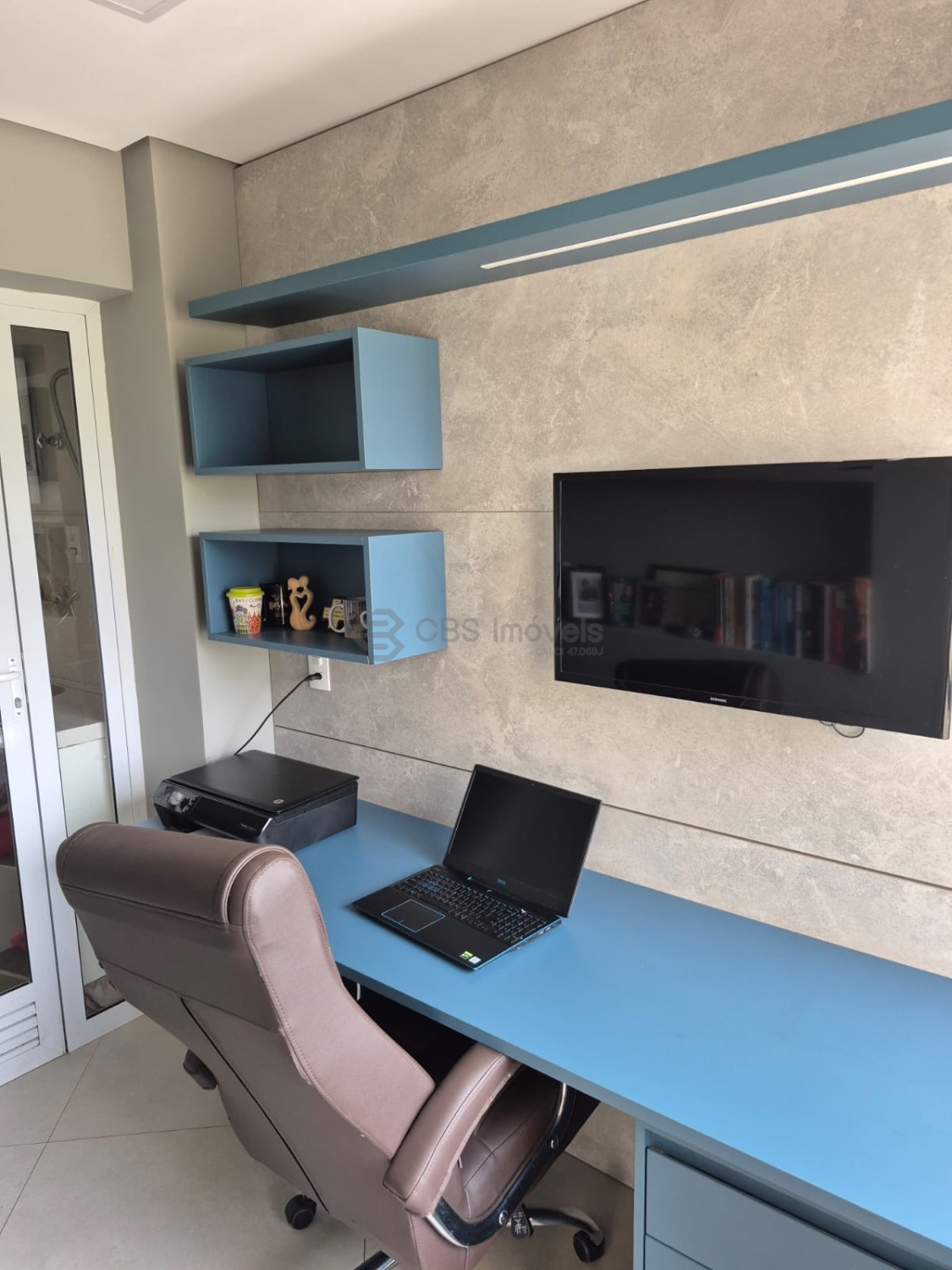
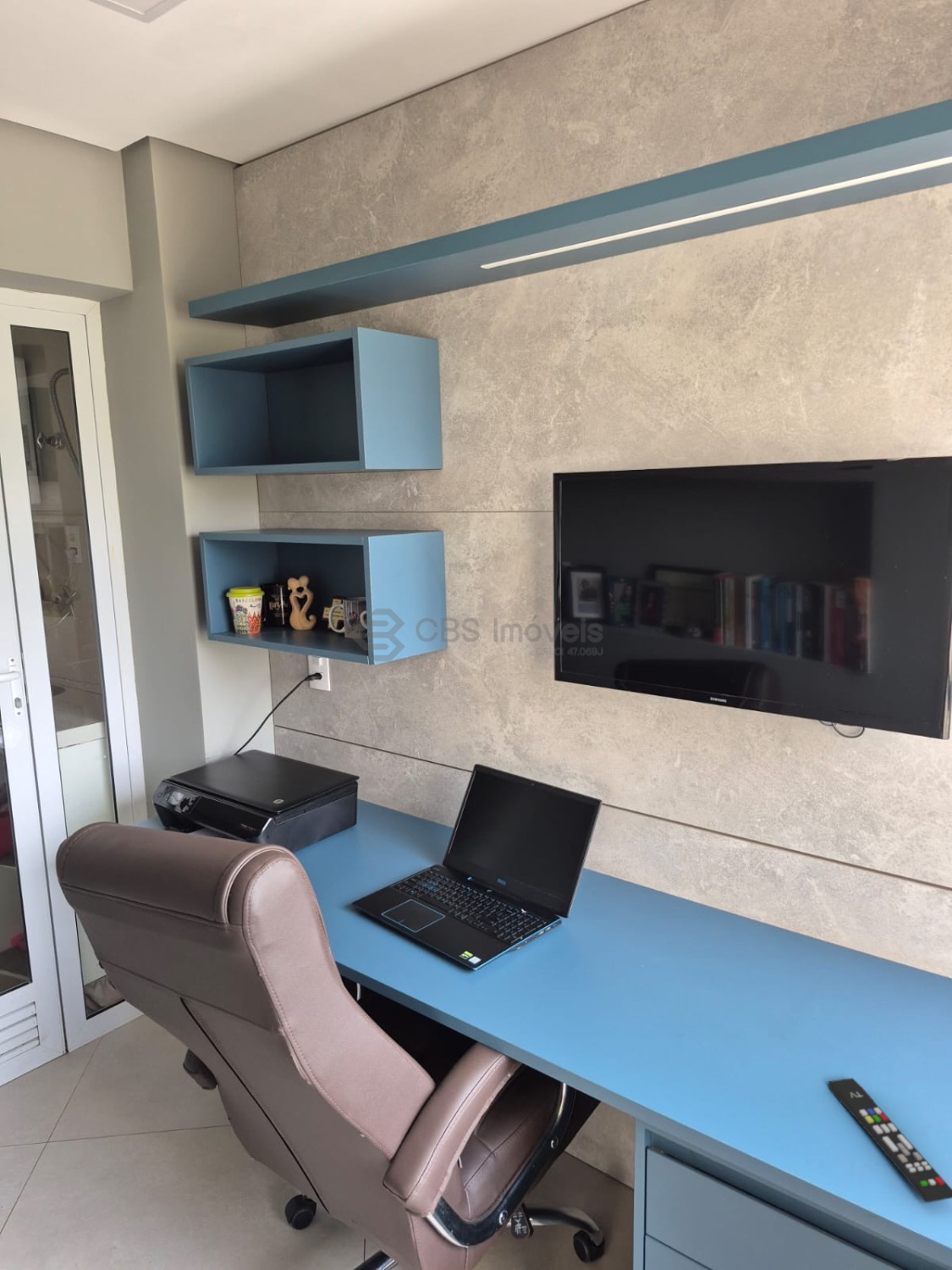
+ remote control (885, 1134)
